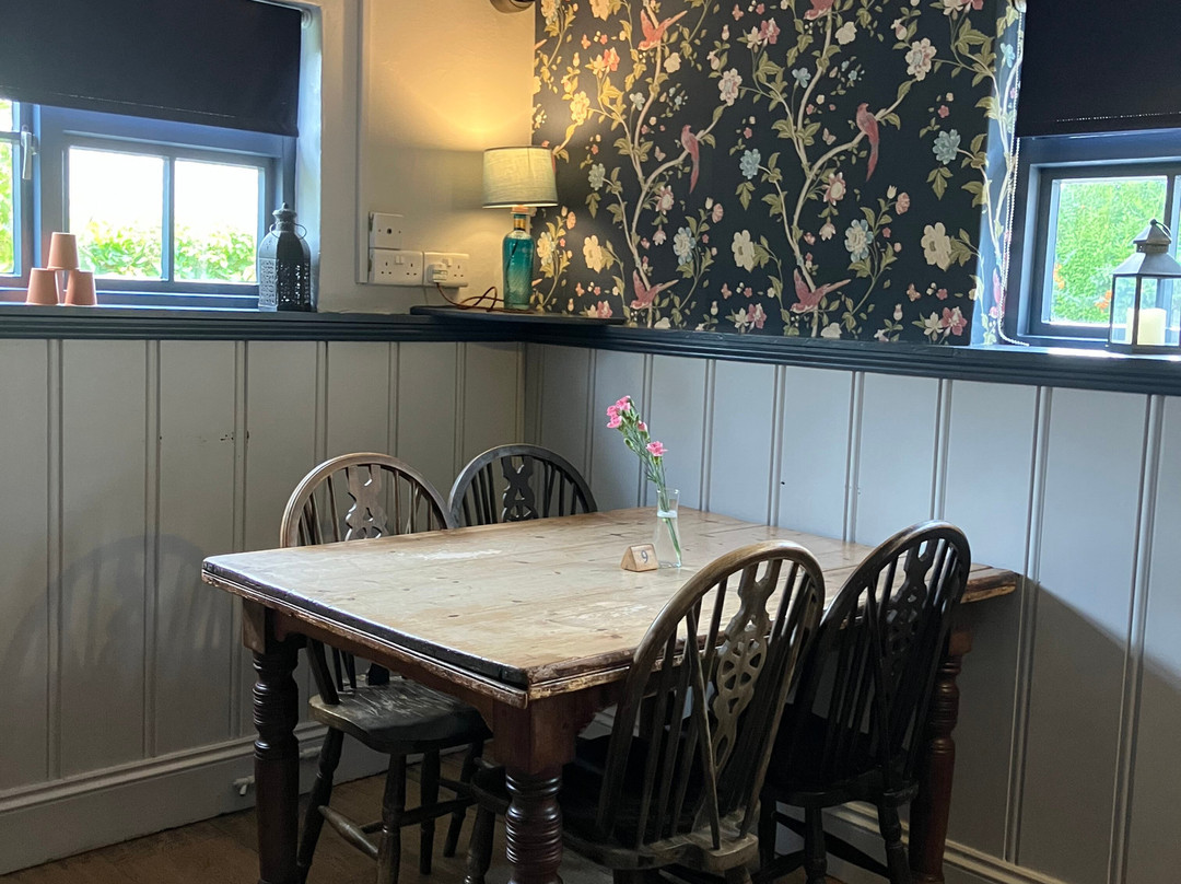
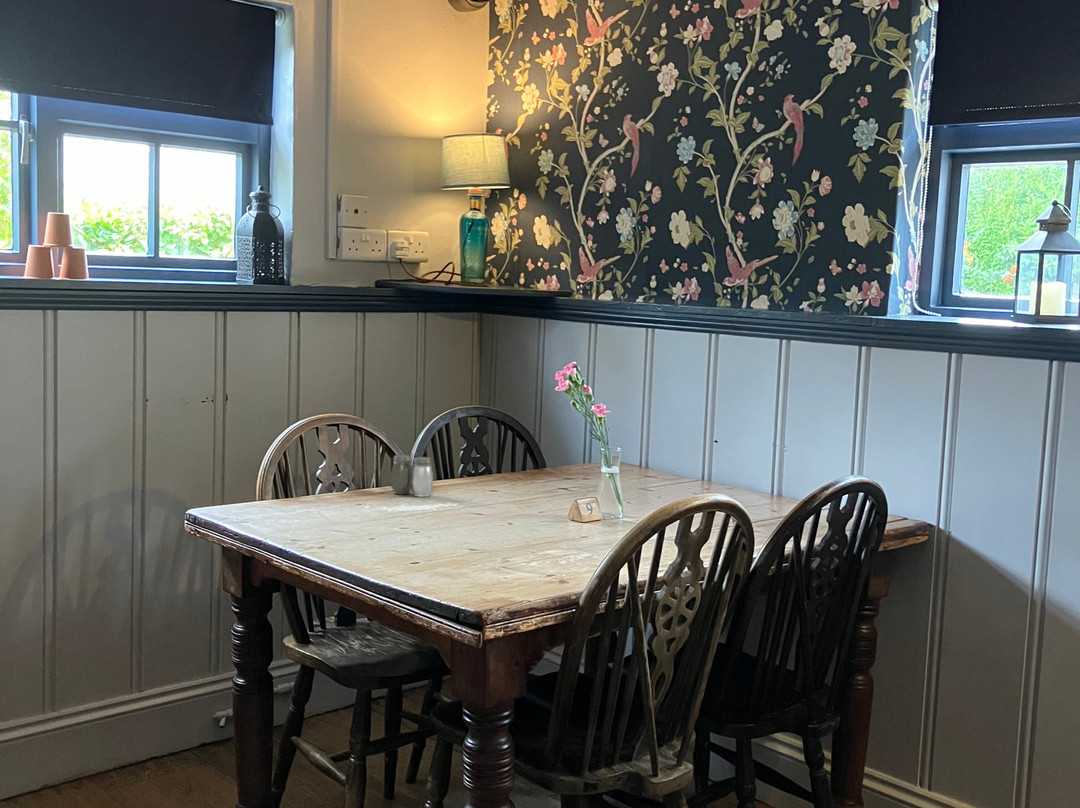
+ salt and pepper shaker (411, 475)
